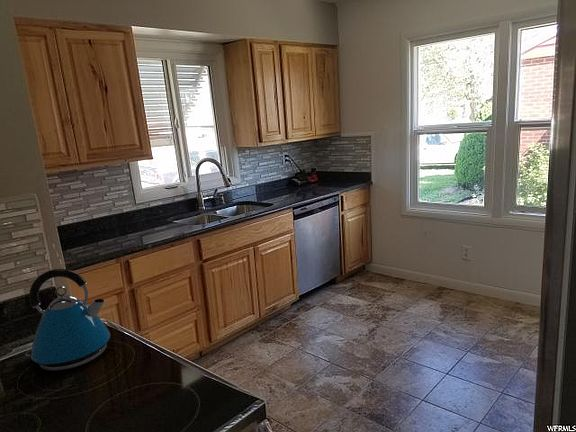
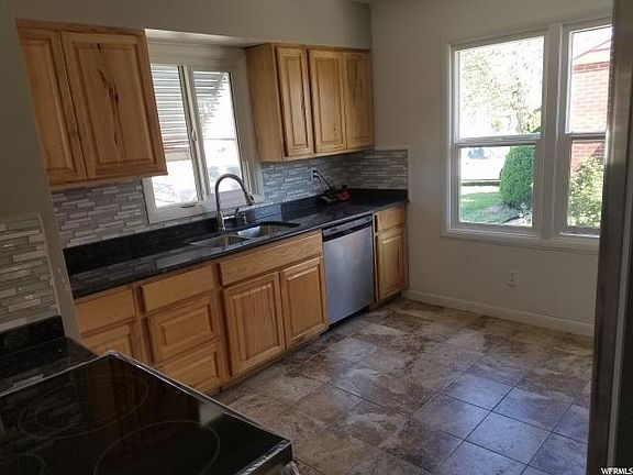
- kettle (62, 312)
